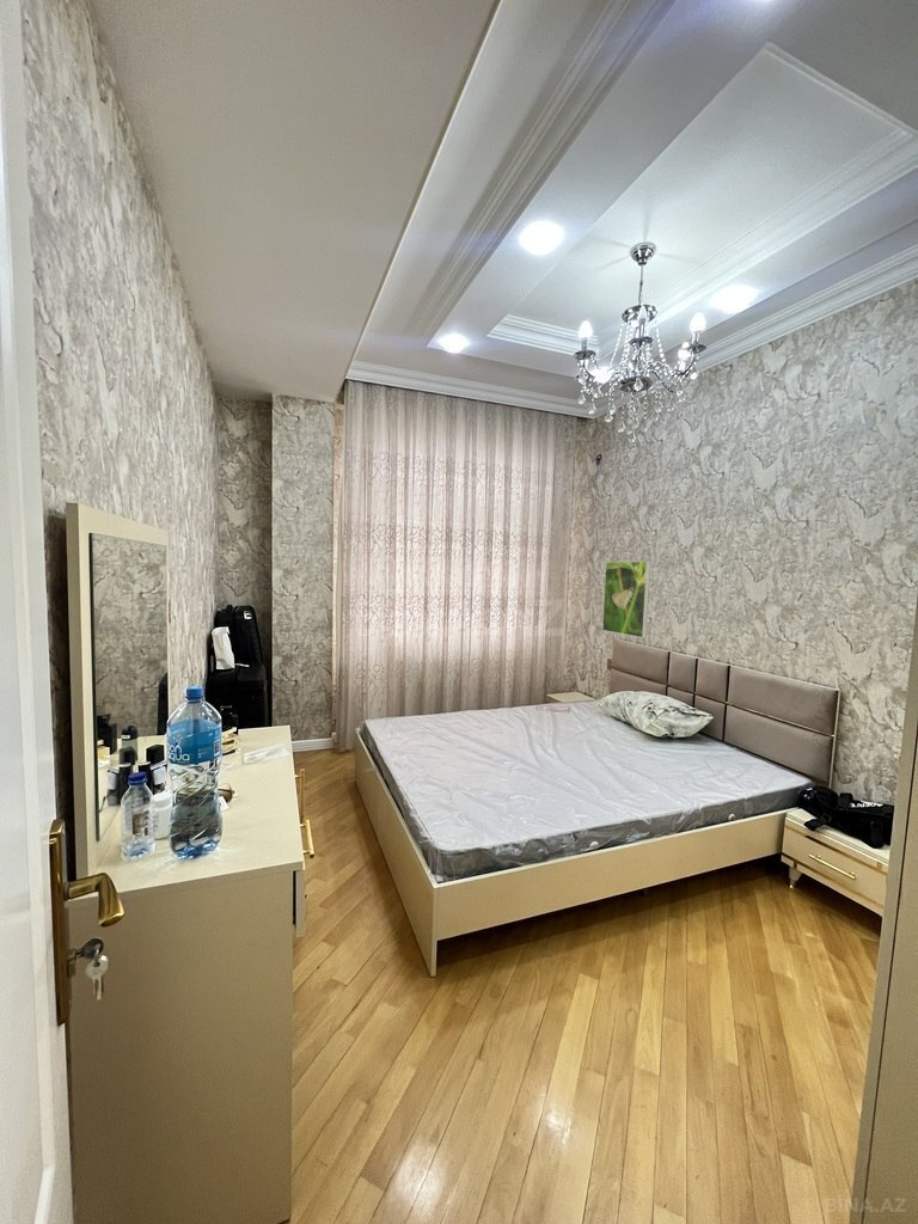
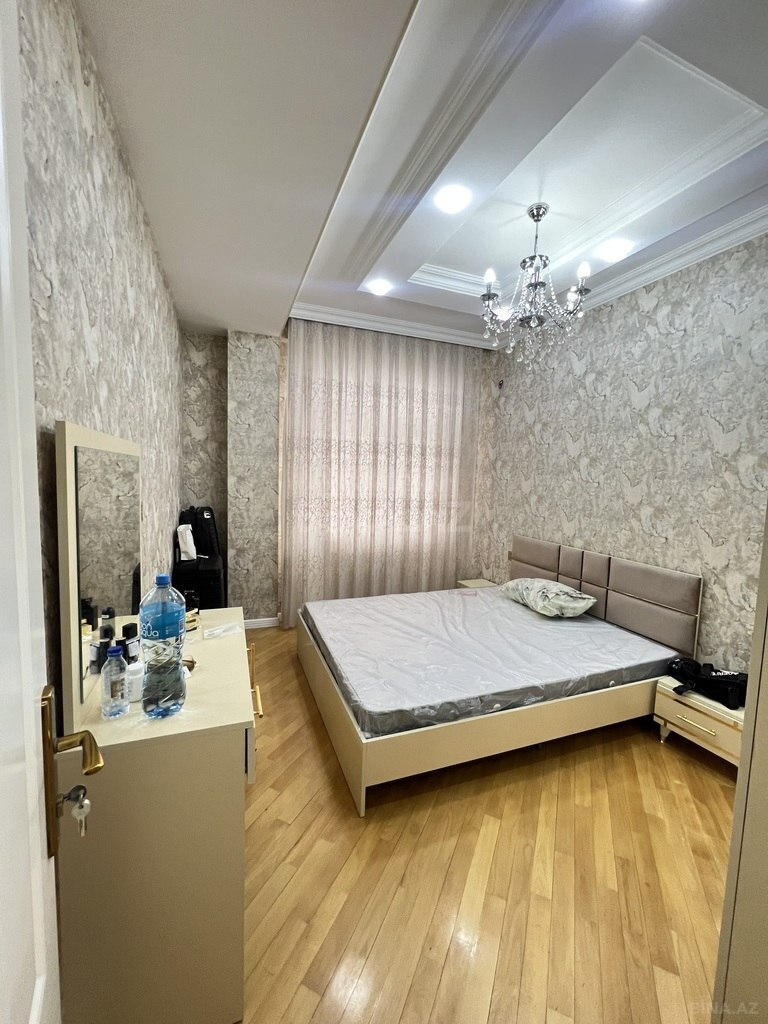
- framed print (624, 598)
